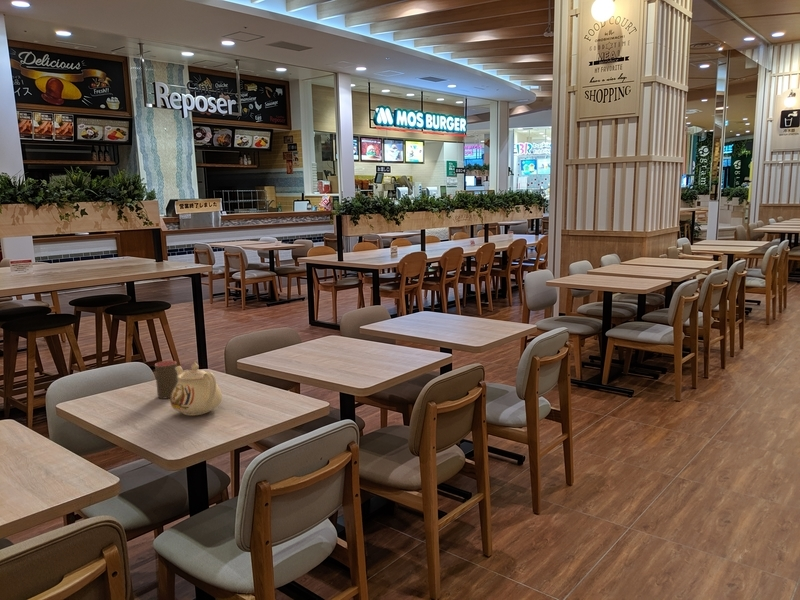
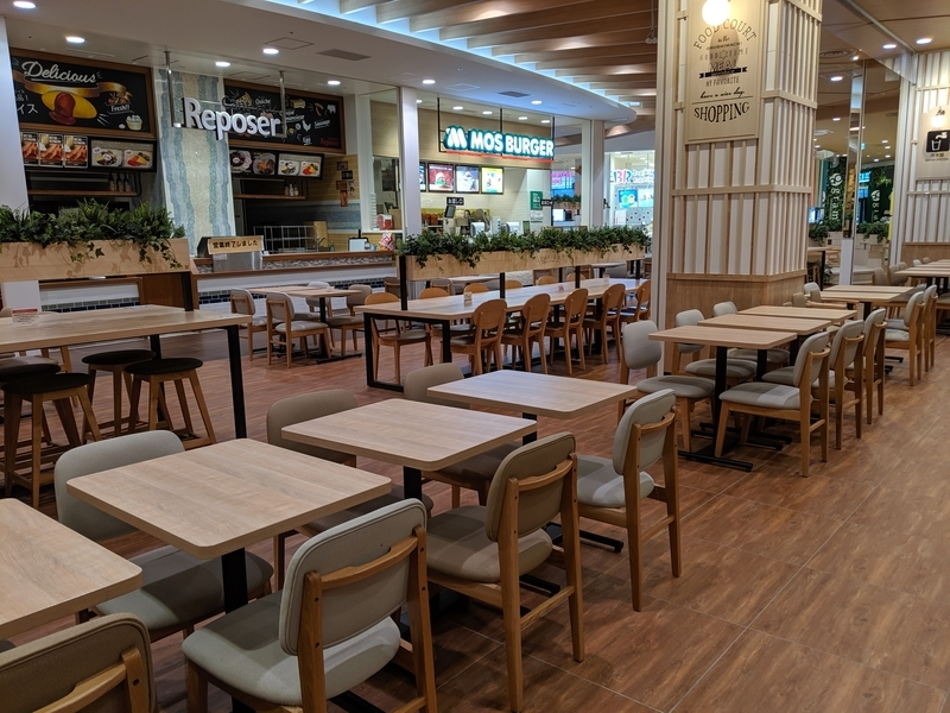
- cup (167, 379)
- teapot (195, 387)
